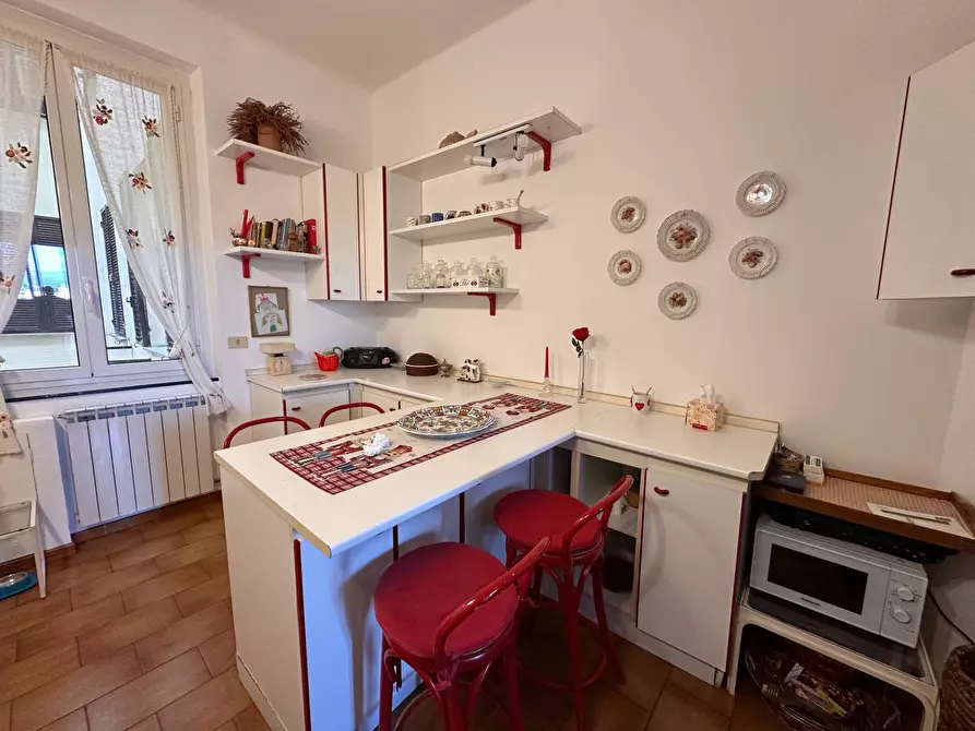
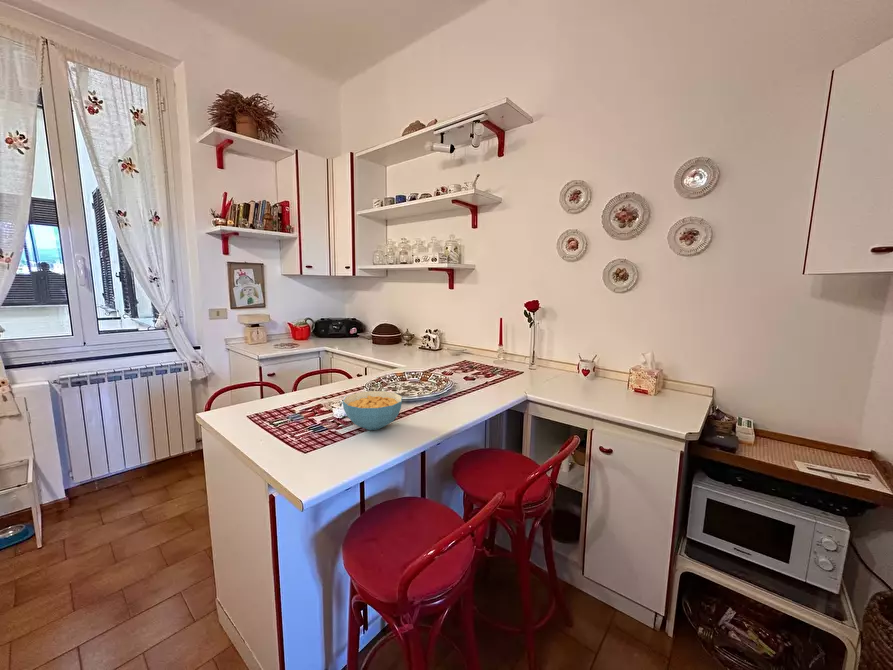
+ cereal bowl (373, 412)
